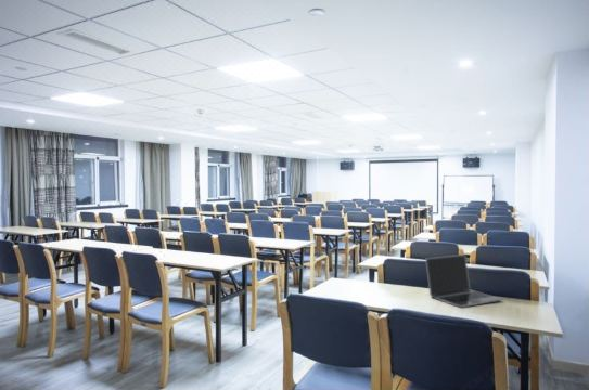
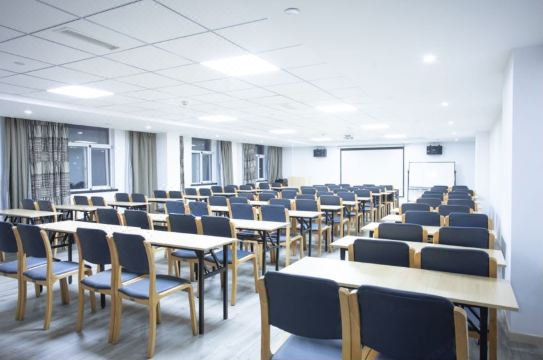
- laptop (462, 278)
